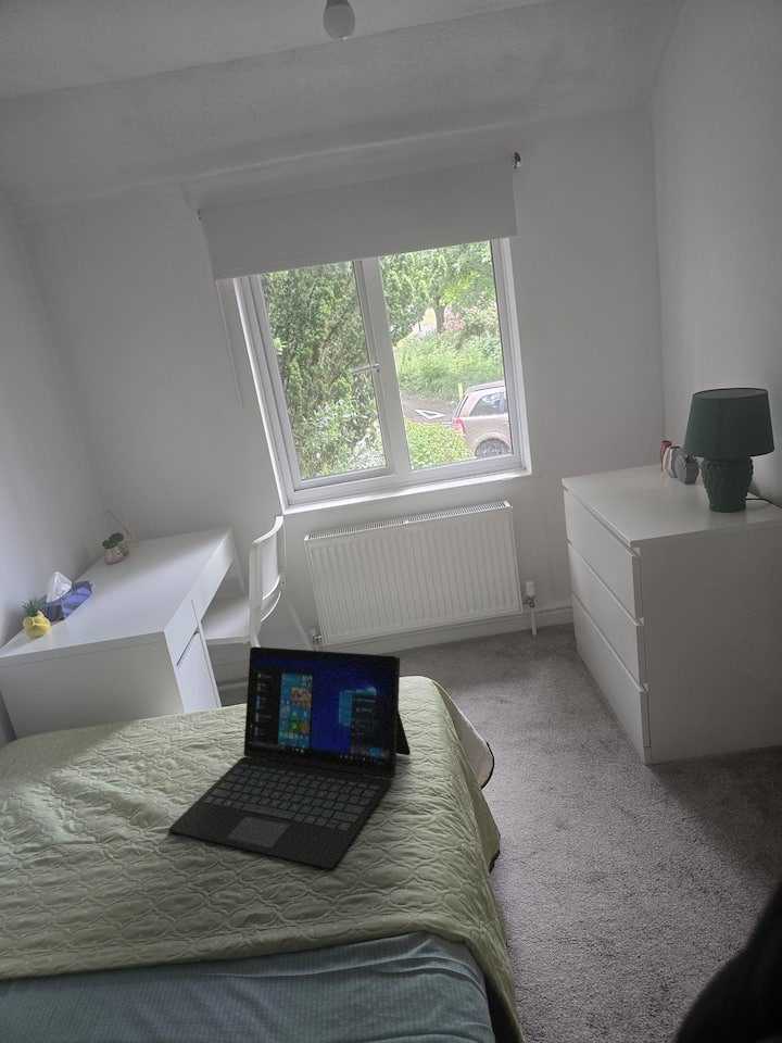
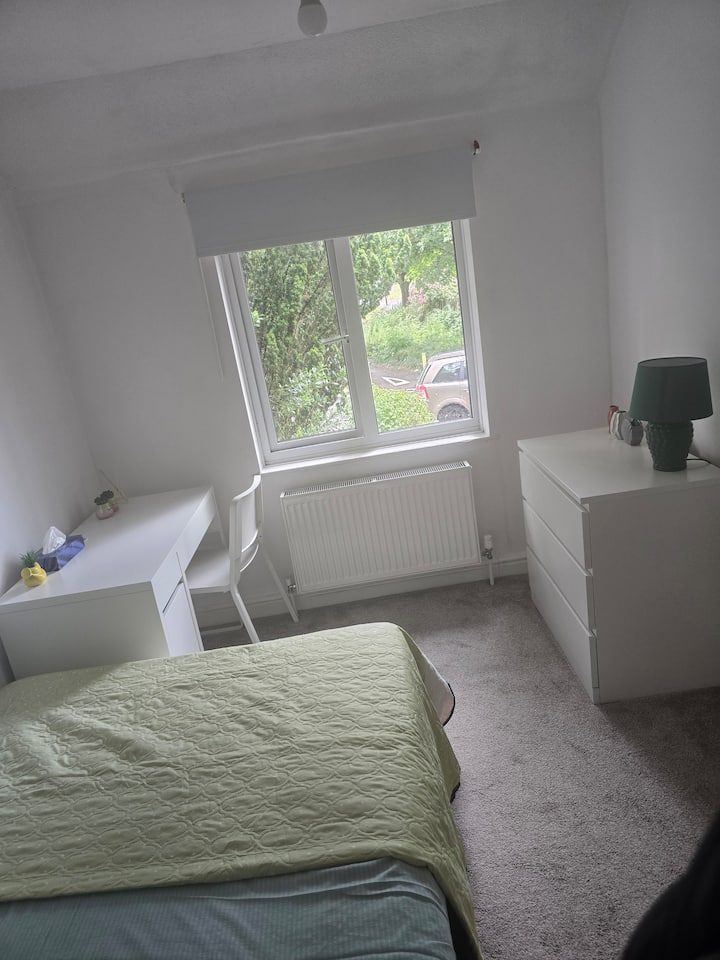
- laptop (287, 740)
